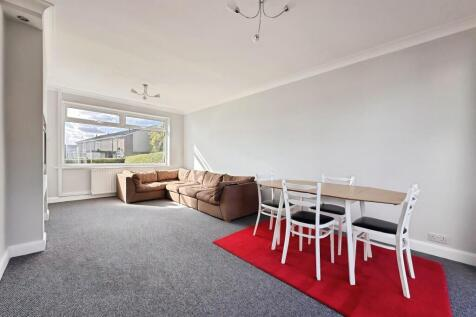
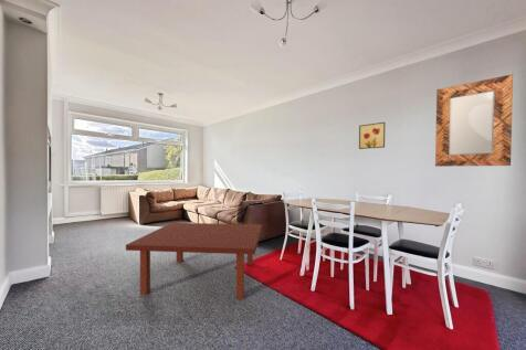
+ wall art (371, 136)
+ coffee table (204, 252)
+ home mirror (470, 124)
